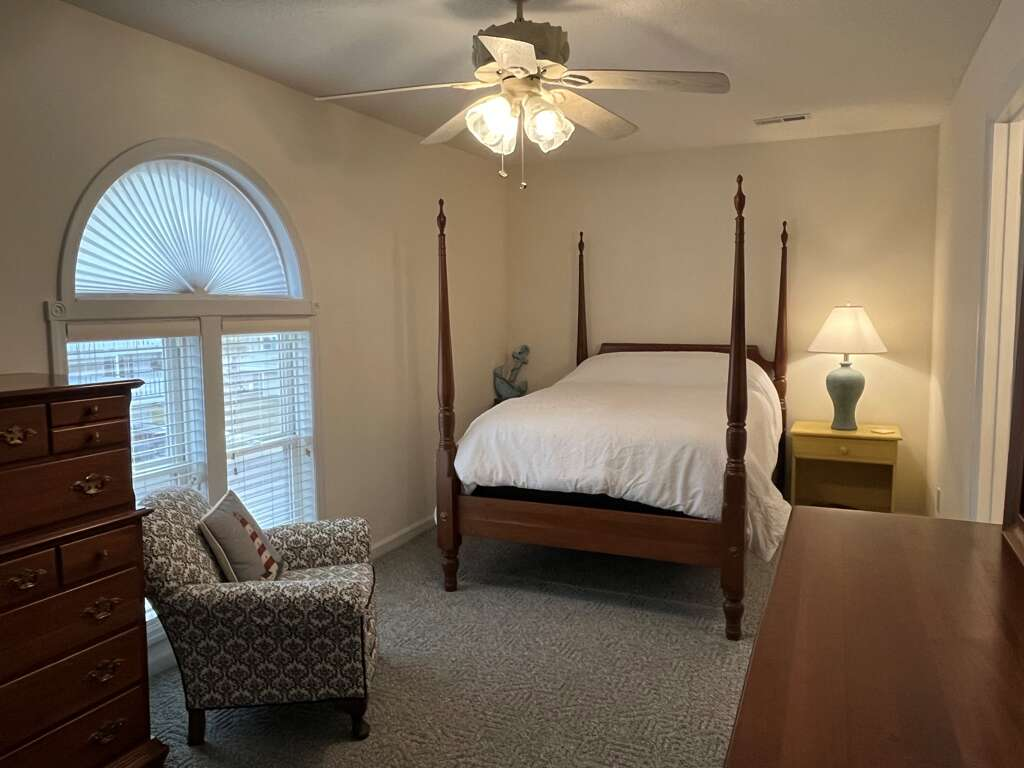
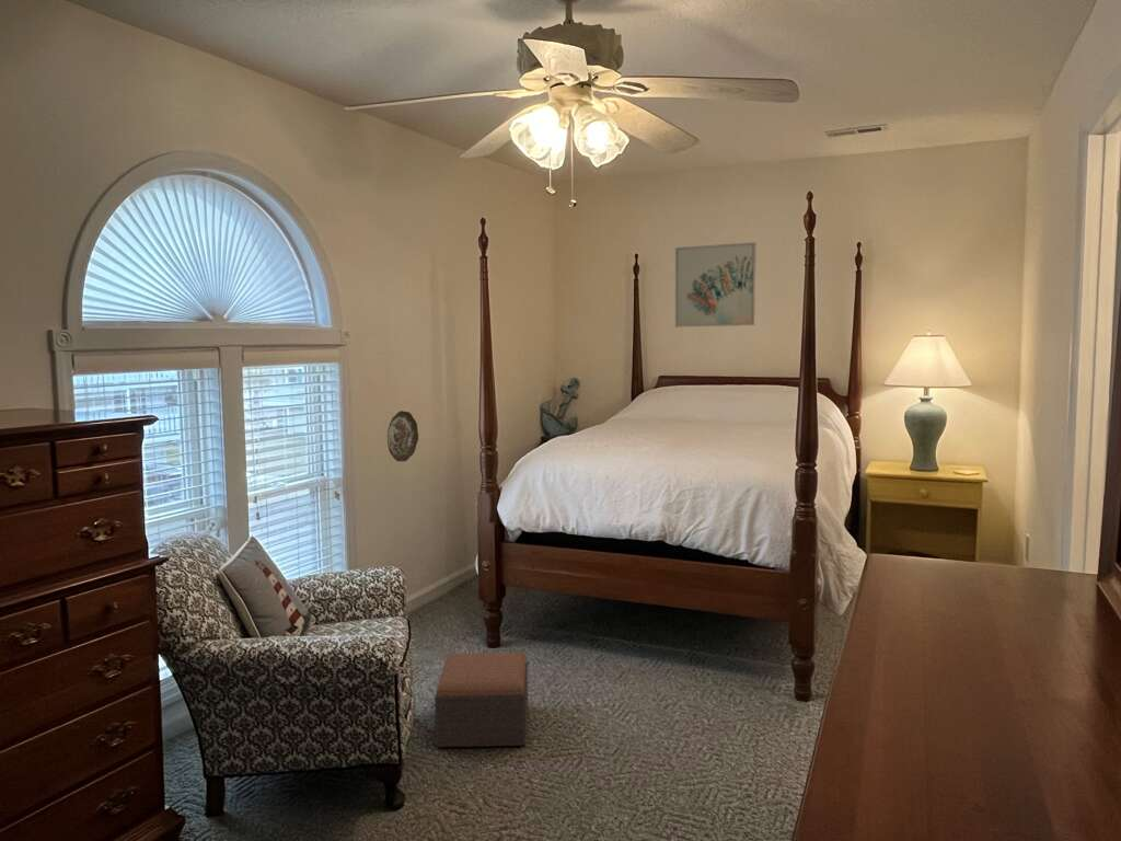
+ footstool (483, 695)
+ wall art (714, 286)
+ decorative plate (401, 436)
